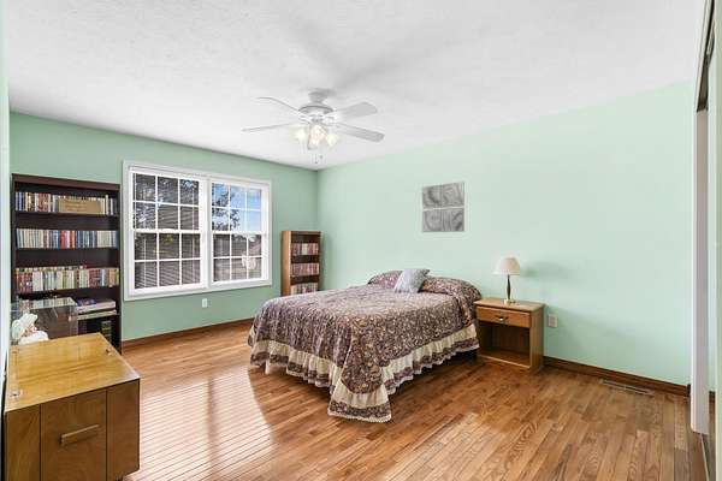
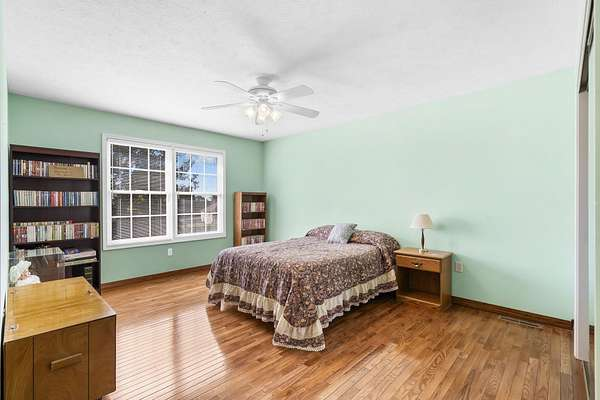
- wall art (442, 207)
